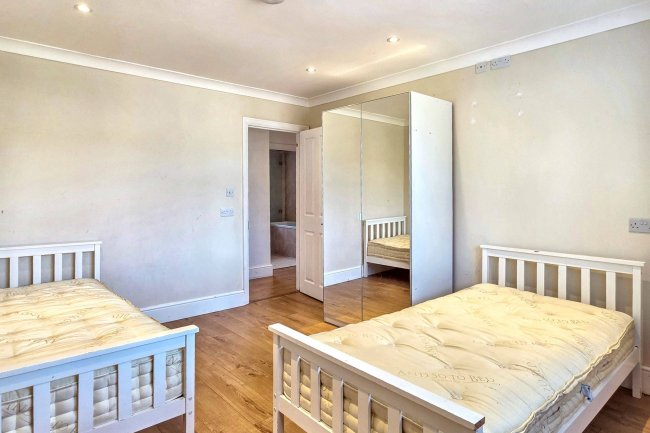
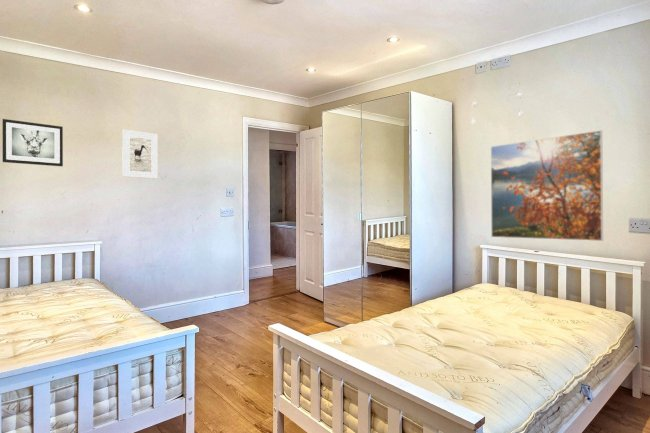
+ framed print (140, 154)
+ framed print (541, 189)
+ wall art (33, 143)
